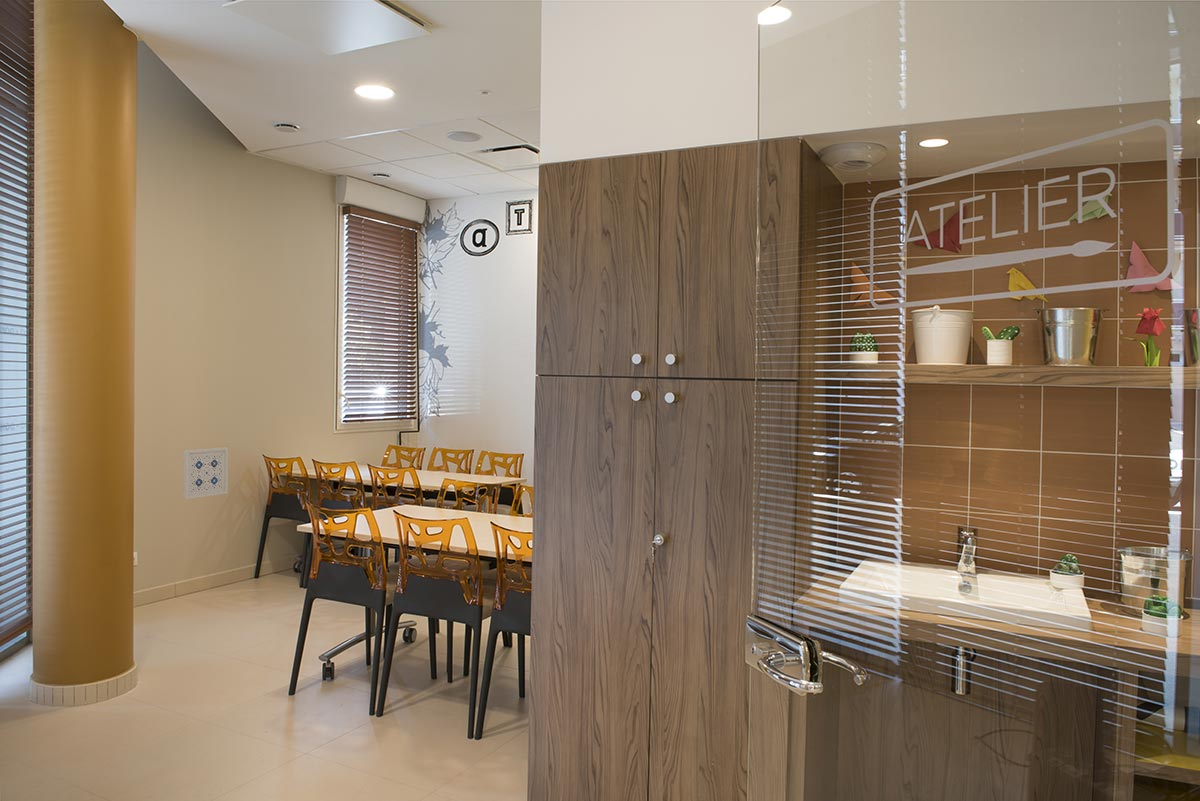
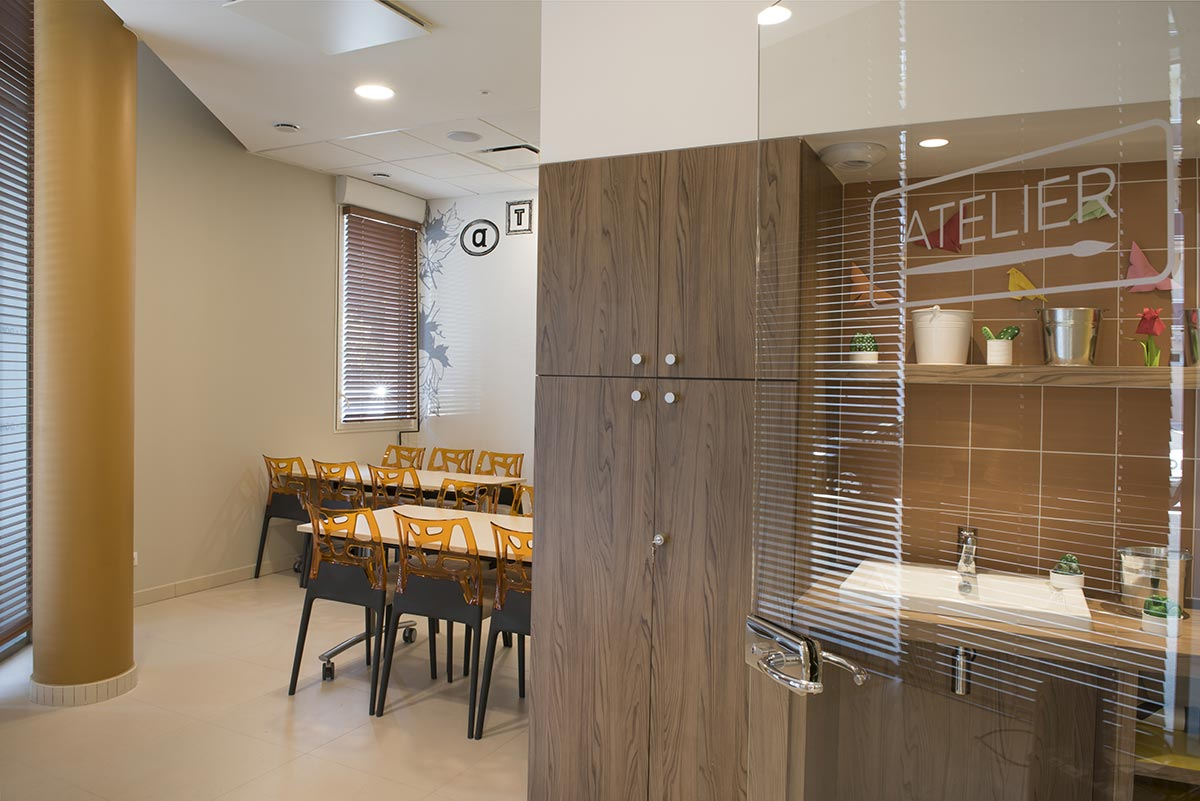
- wall art (206, 472)
